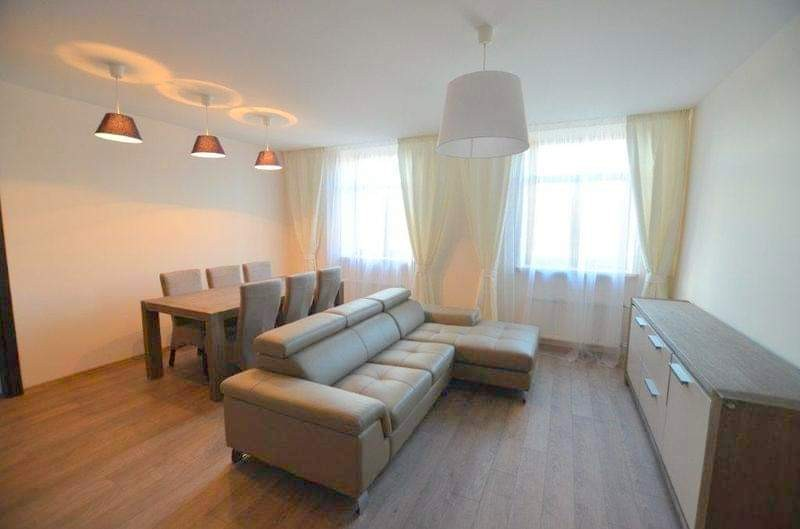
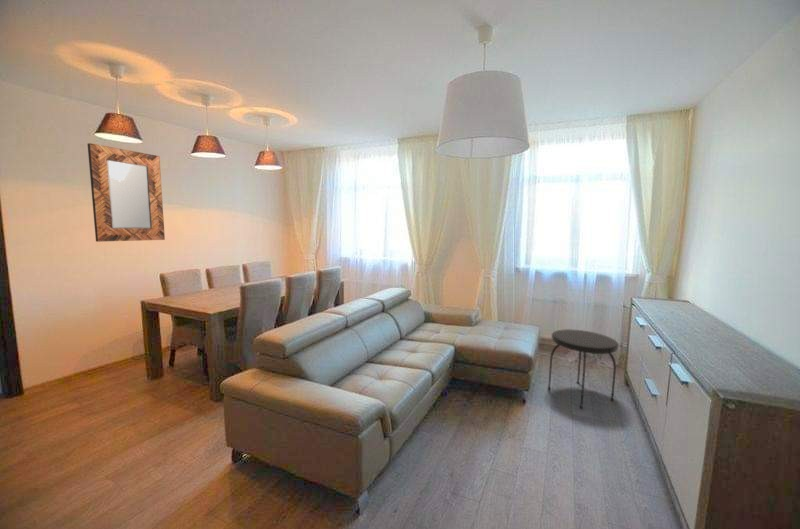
+ home mirror (129, 196)
+ side table (583, 366)
